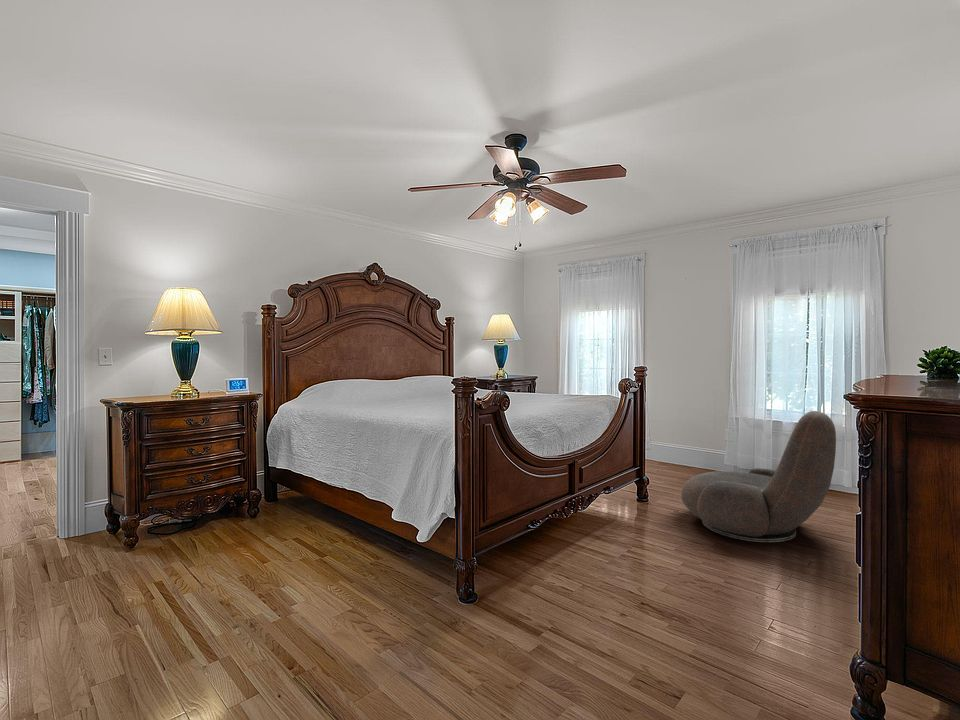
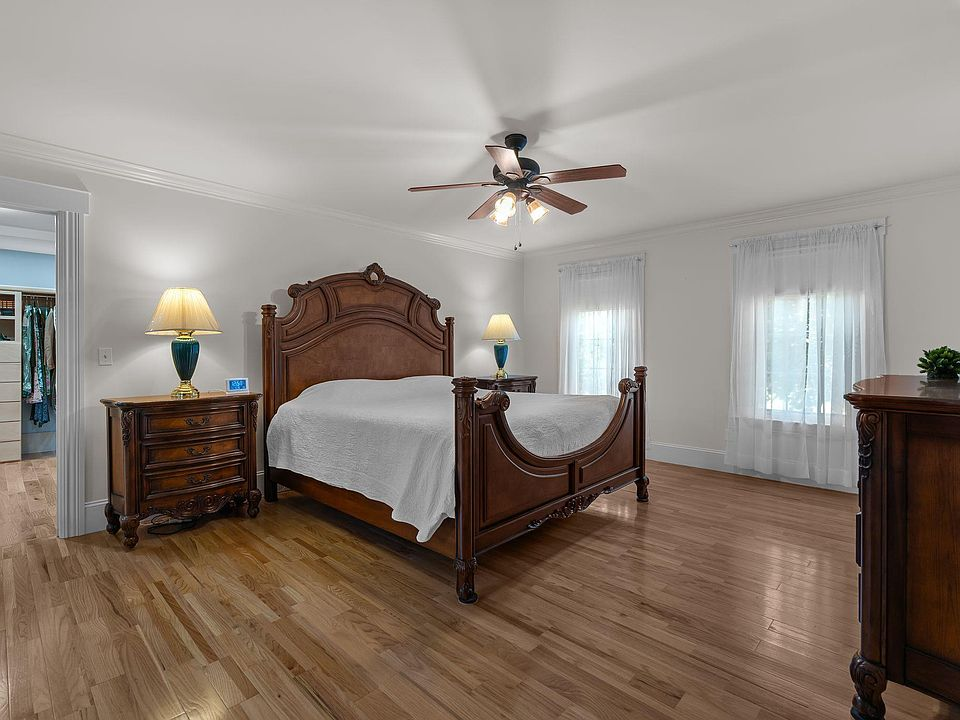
- armchair (753, 469)
